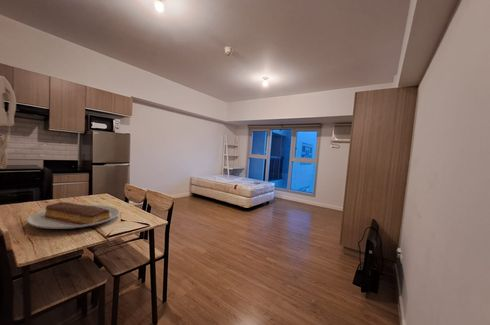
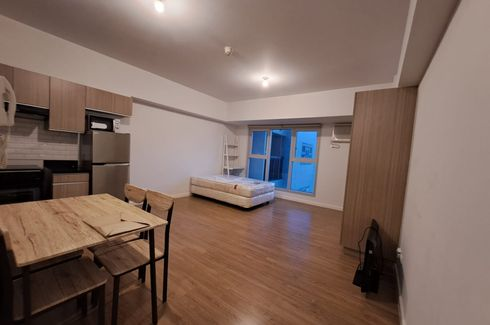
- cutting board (77, 213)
